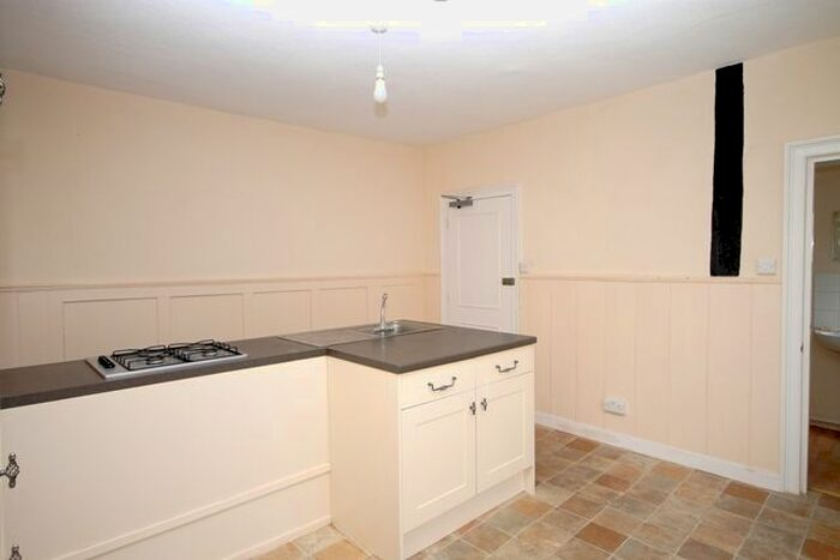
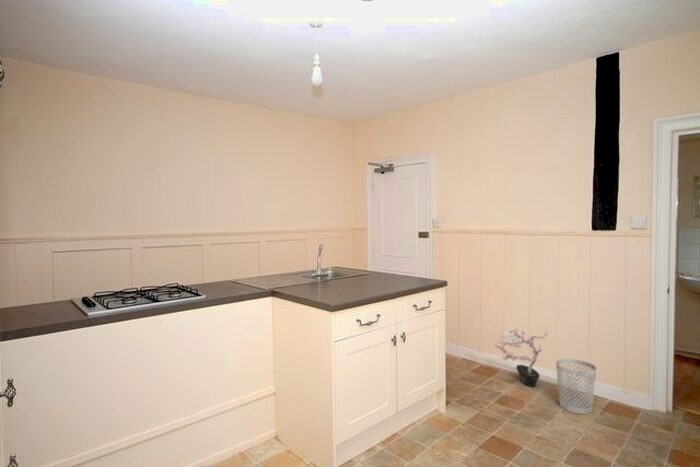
+ wastebasket (575, 386)
+ potted plant (519, 355)
